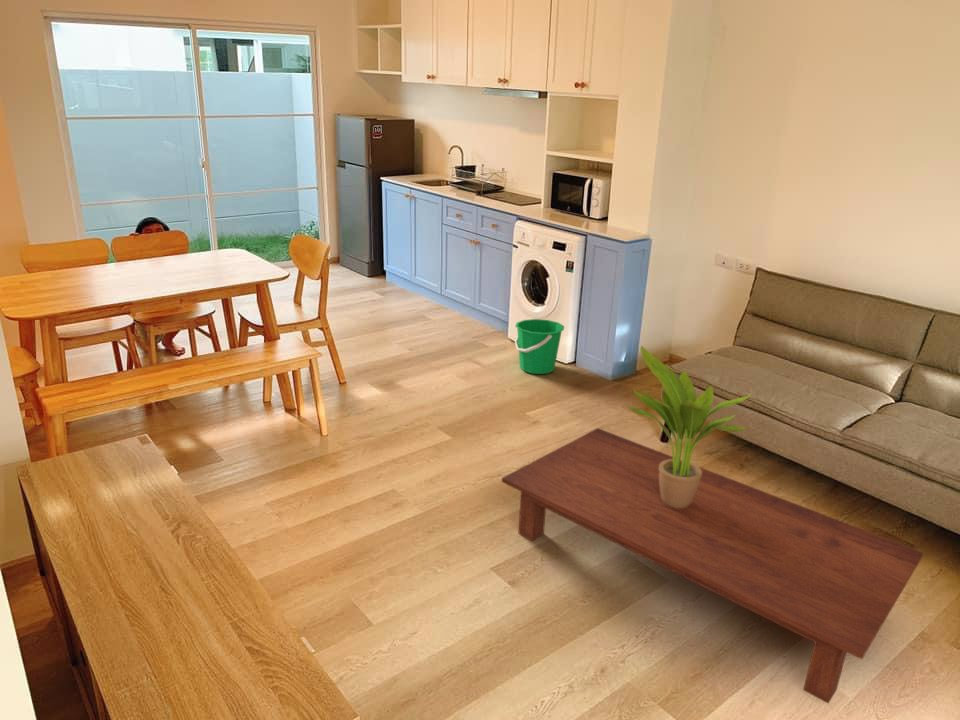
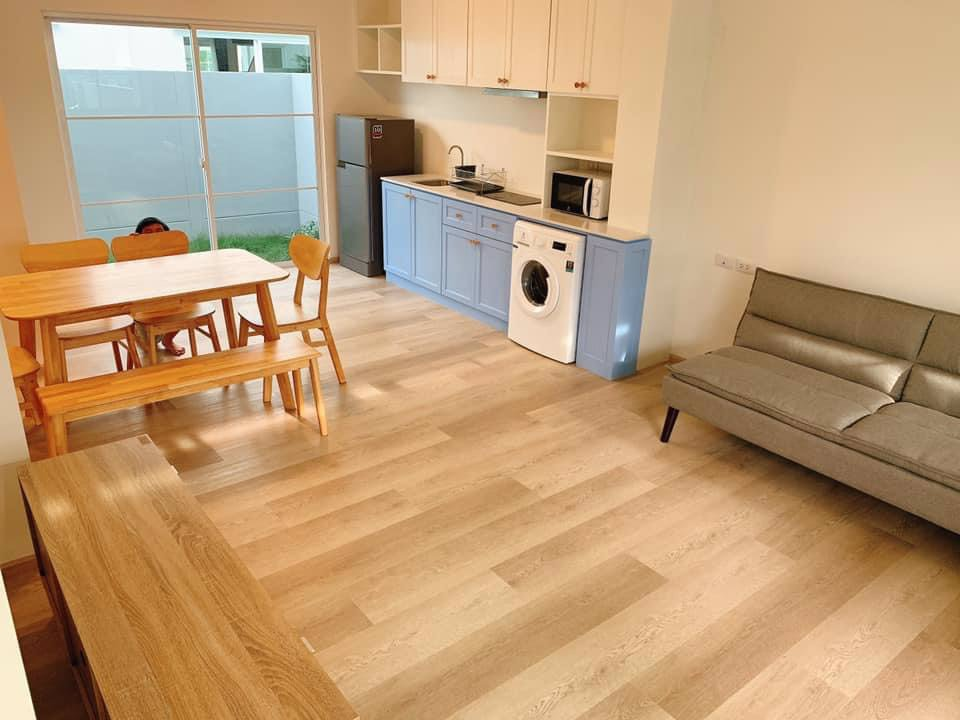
- coffee table (692, 542)
- bucket (538, 347)
- potted plant (675, 436)
